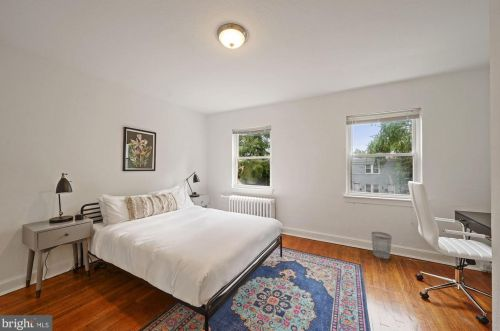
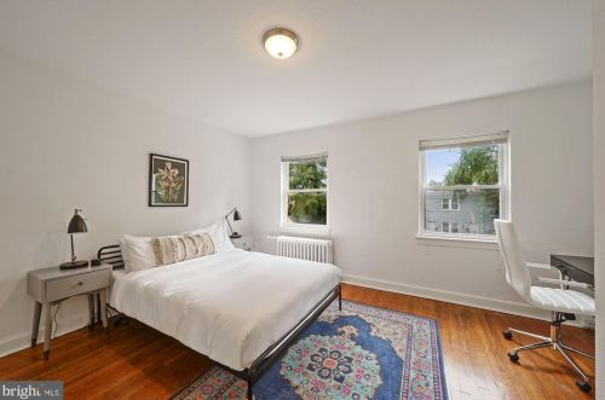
- wastebasket (381, 245)
